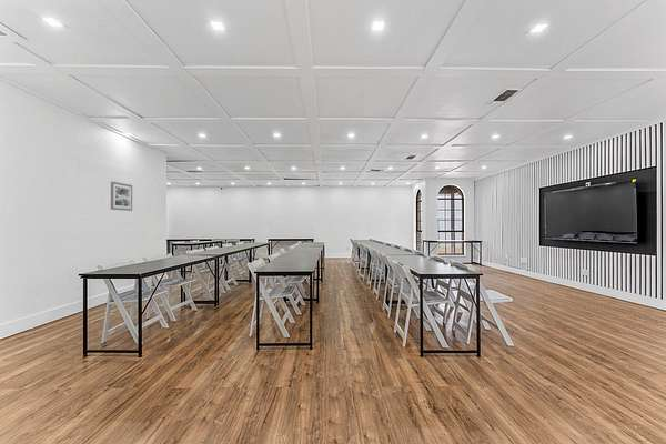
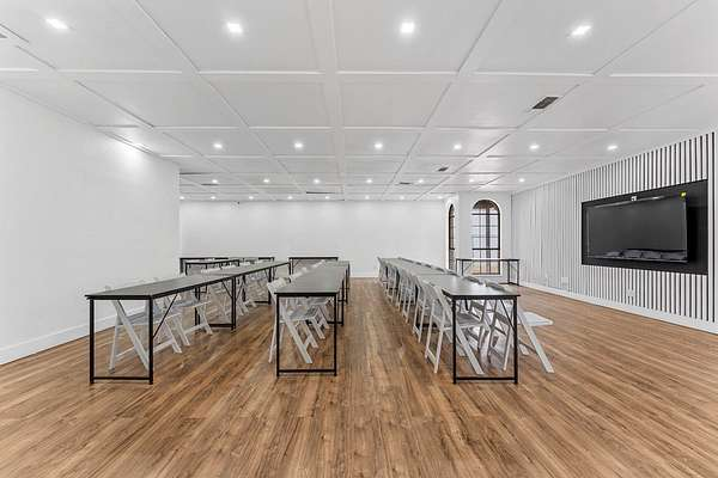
- wall art (121, 196)
